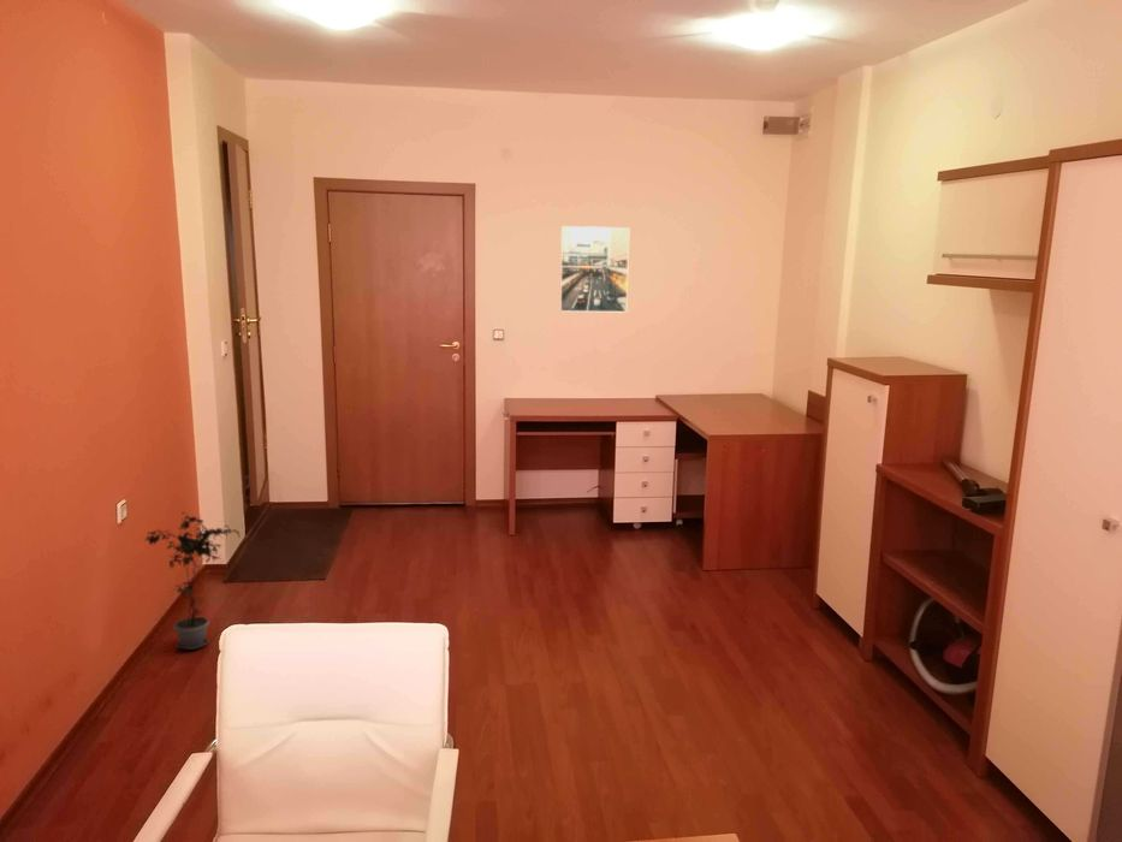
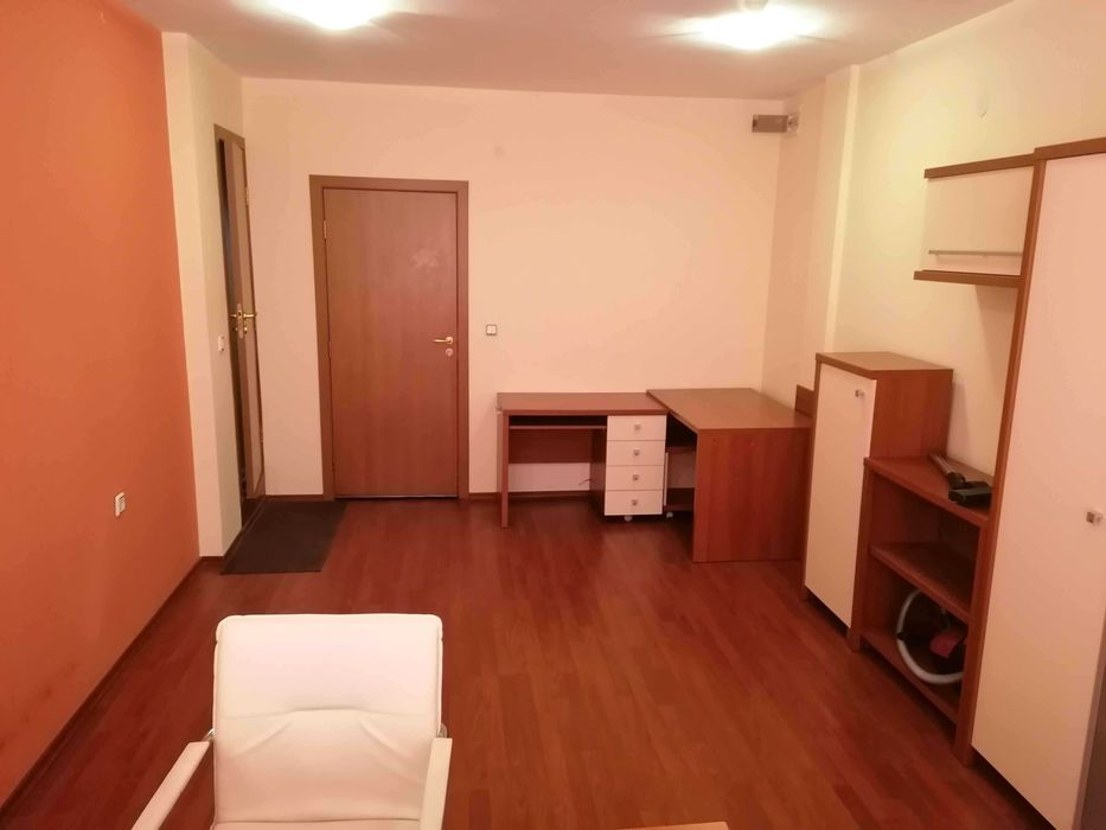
- potted plant (191, 581)
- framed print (594, 269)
